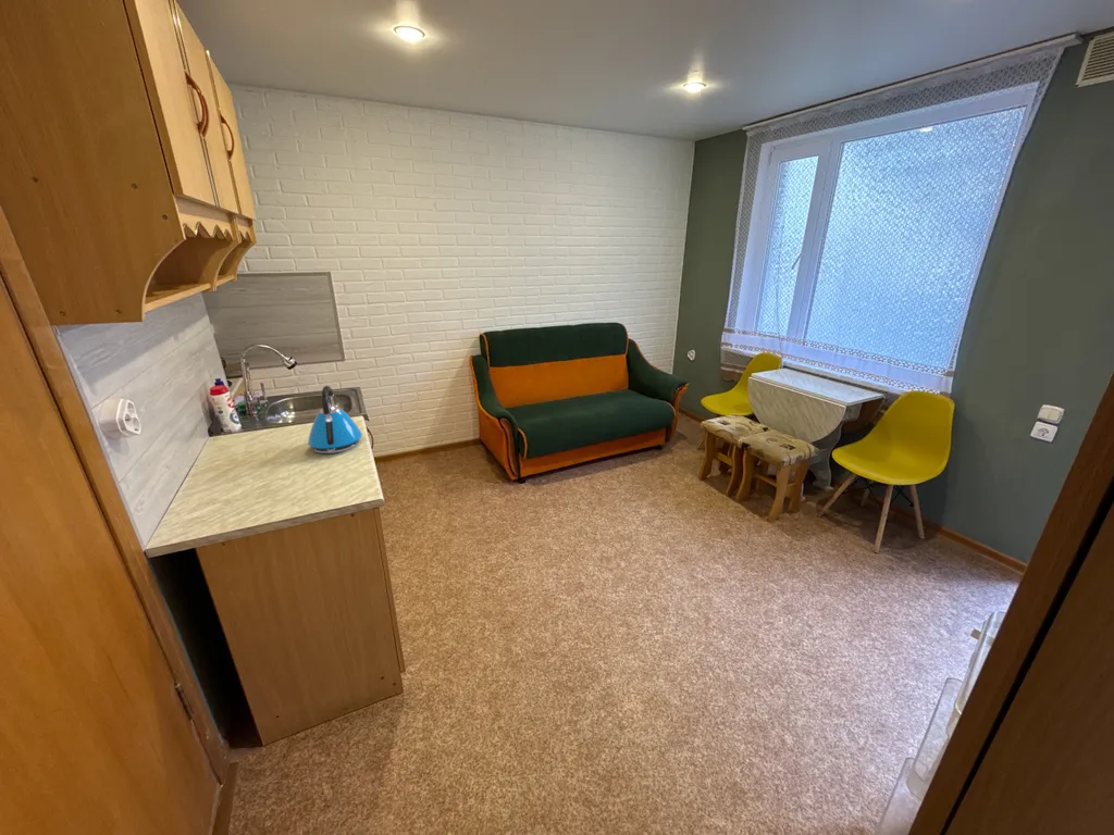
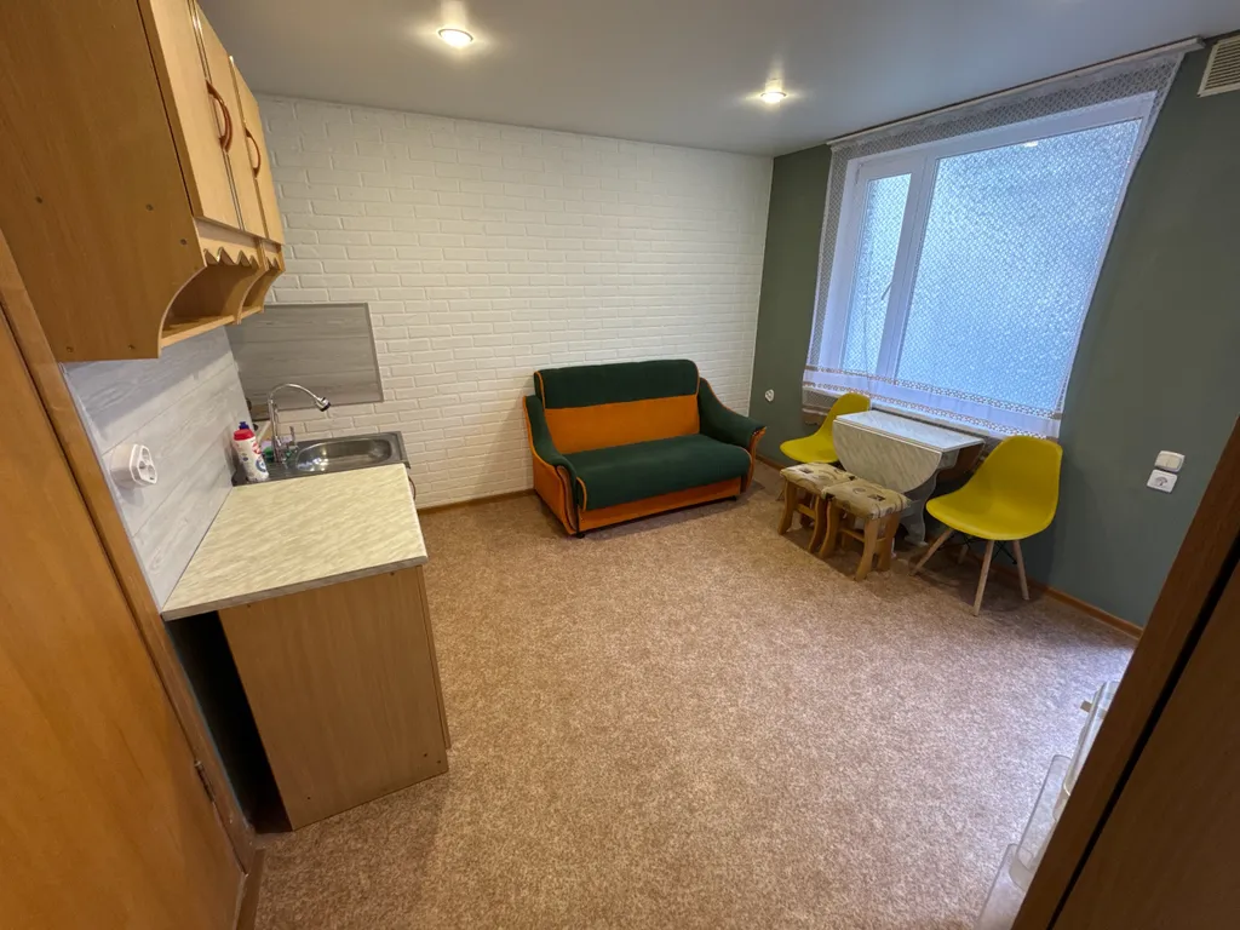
- kettle (331, 416)
